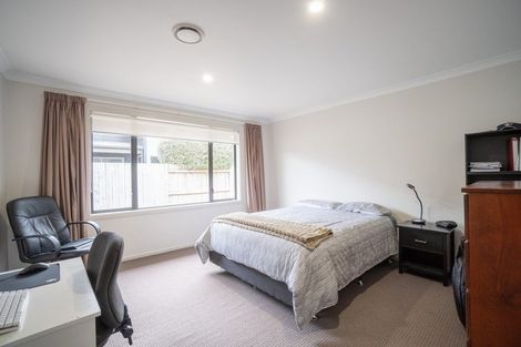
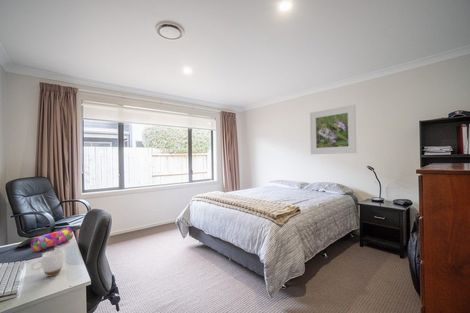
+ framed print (331, 131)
+ mug (48, 265)
+ pencil case (53, 238)
